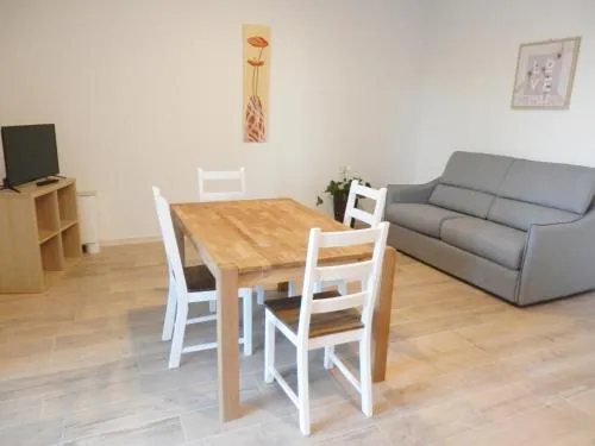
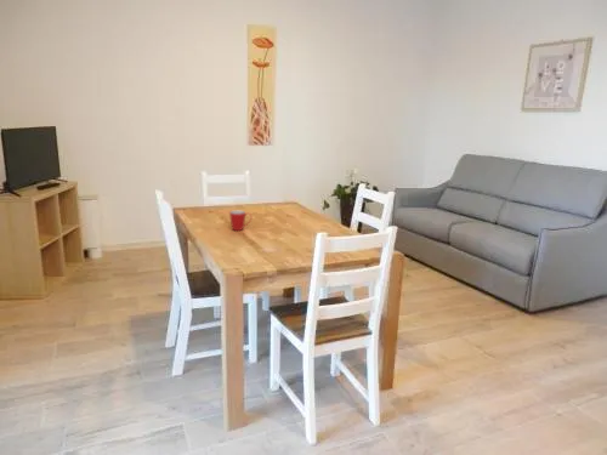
+ mug (240, 221)
